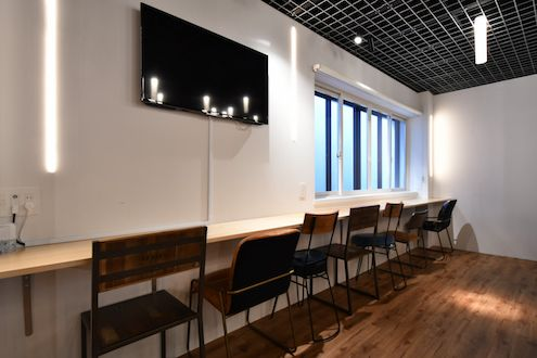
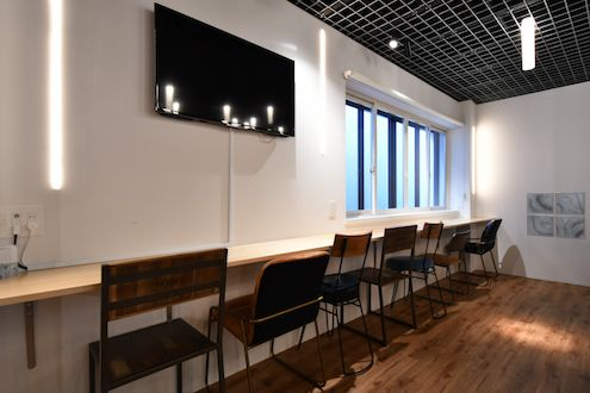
+ wall art (553, 213)
